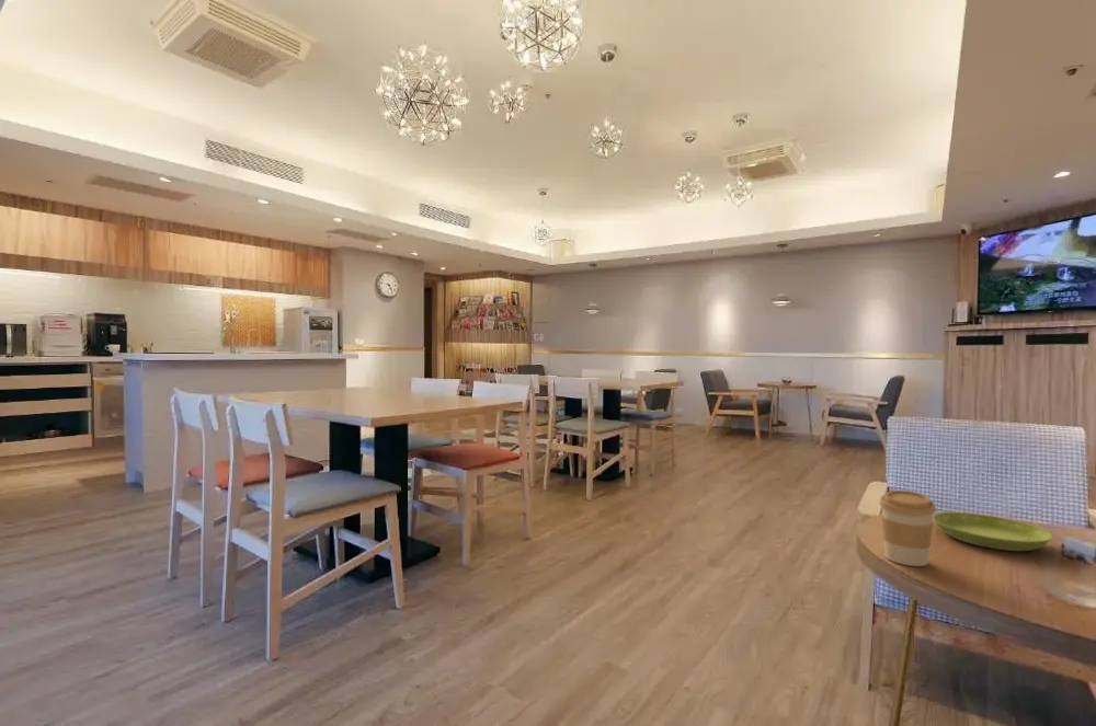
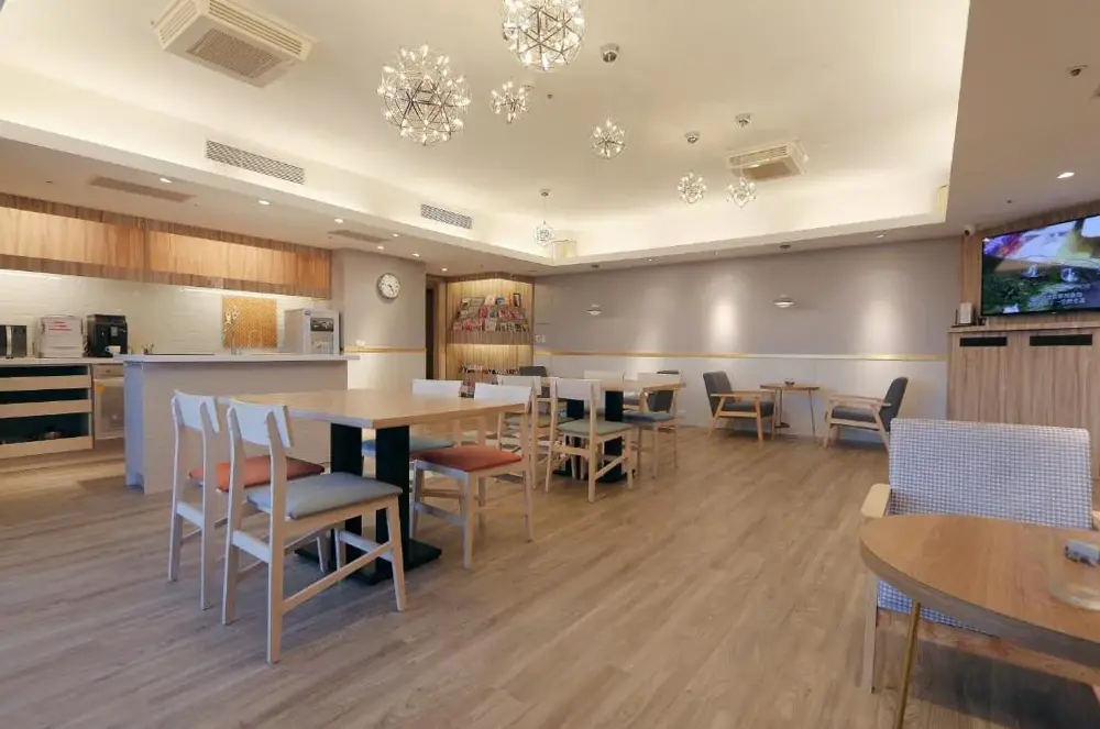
- coffee cup (906, 527)
- saucer (989, 531)
